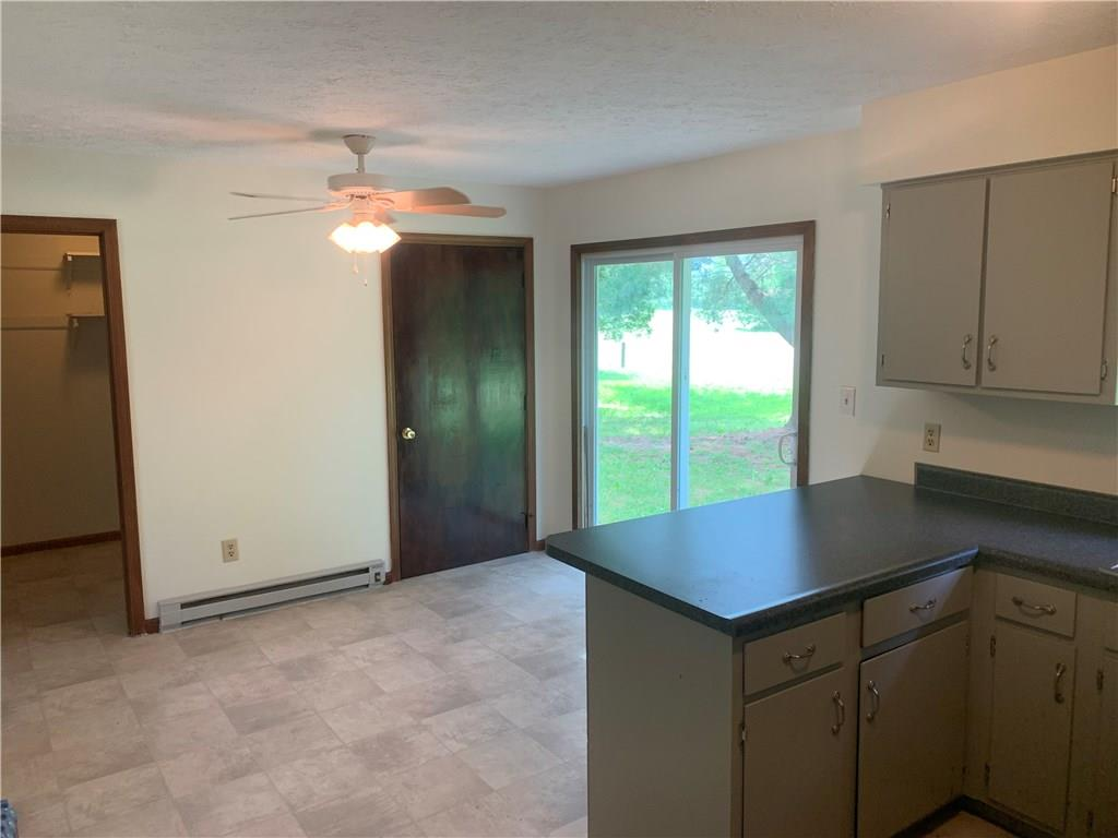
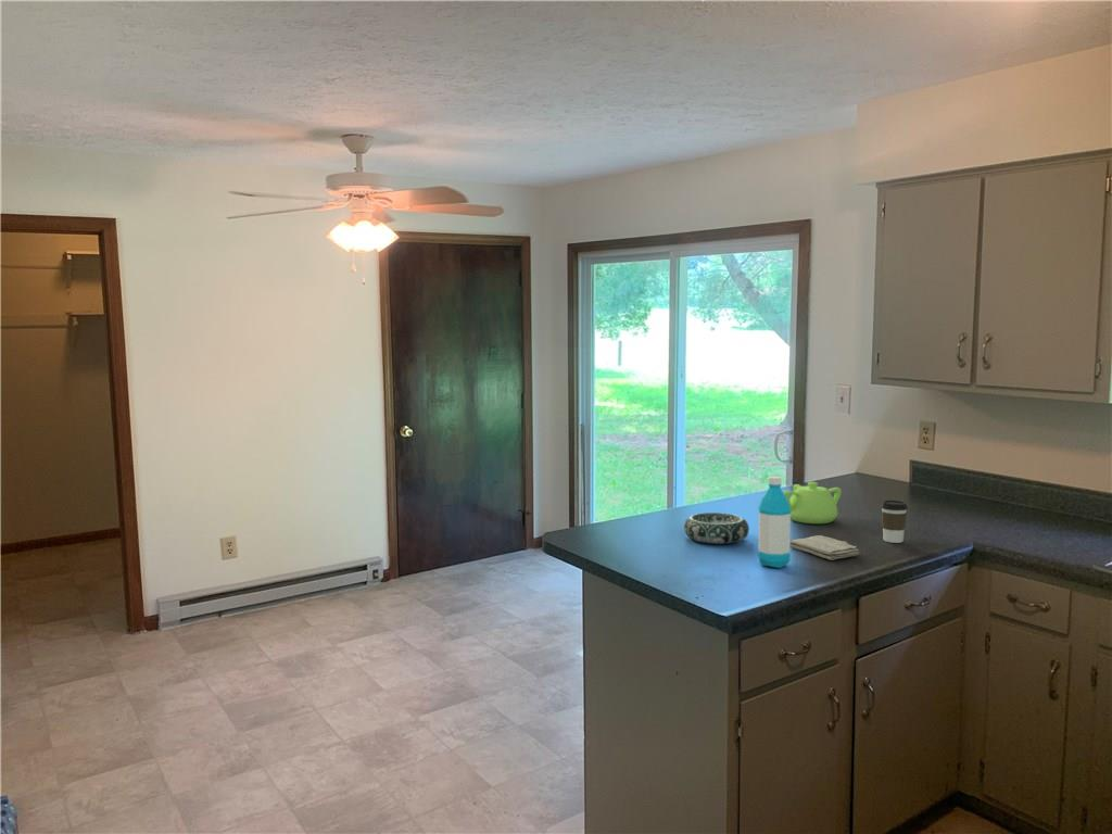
+ teapot (809, 500)
+ washcloth (823, 546)
+ coffee cup (894, 521)
+ decorative bowl (716, 528)
+ water bottle (774, 521)
